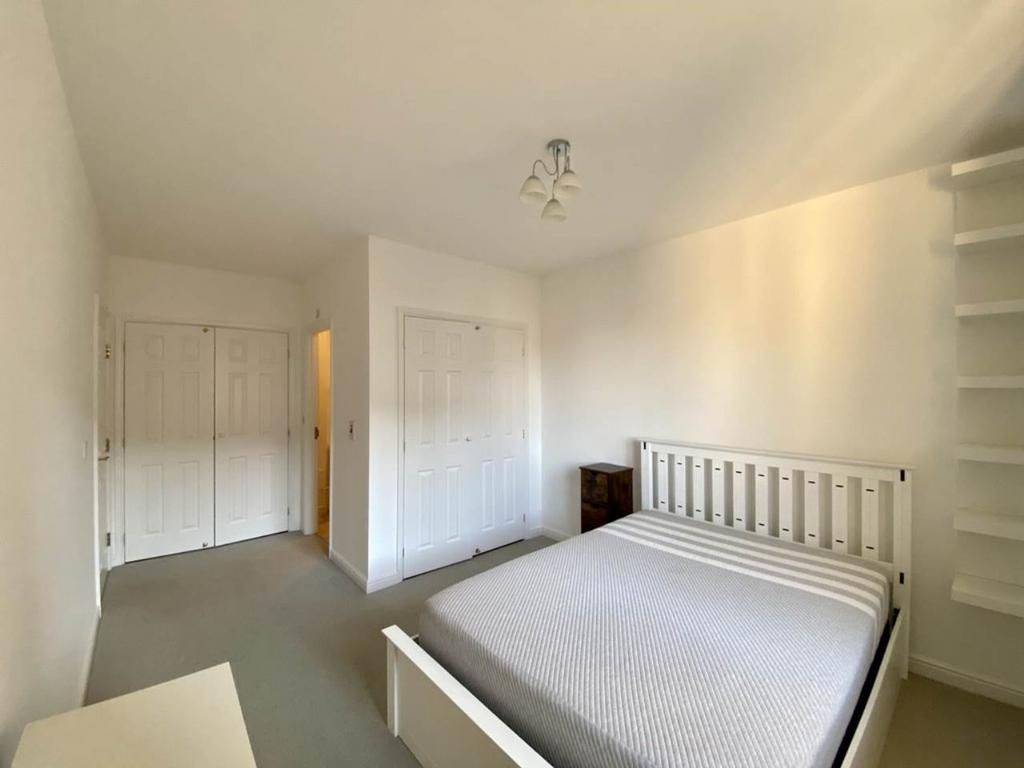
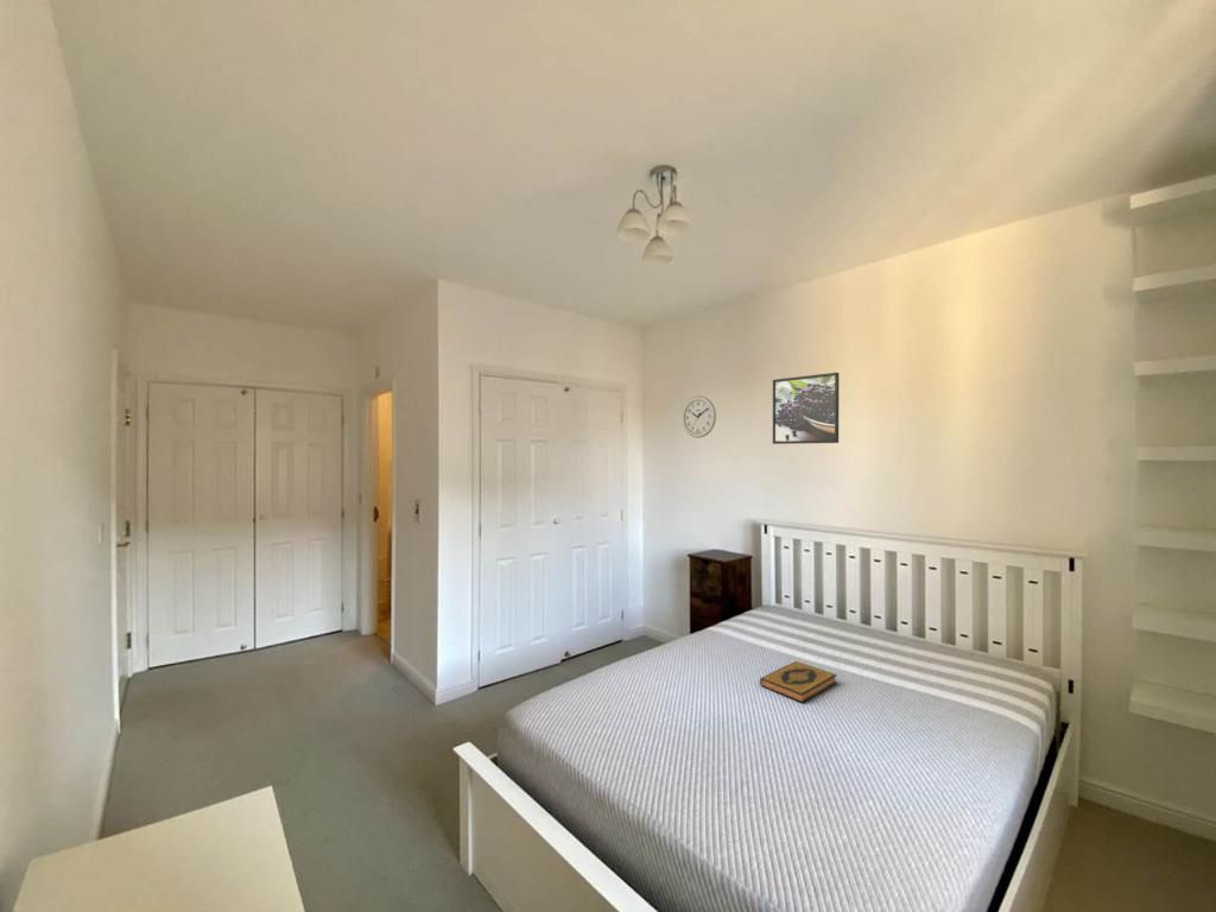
+ wall clock (697, 417)
+ hardback book (798, 679)
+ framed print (804, 410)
